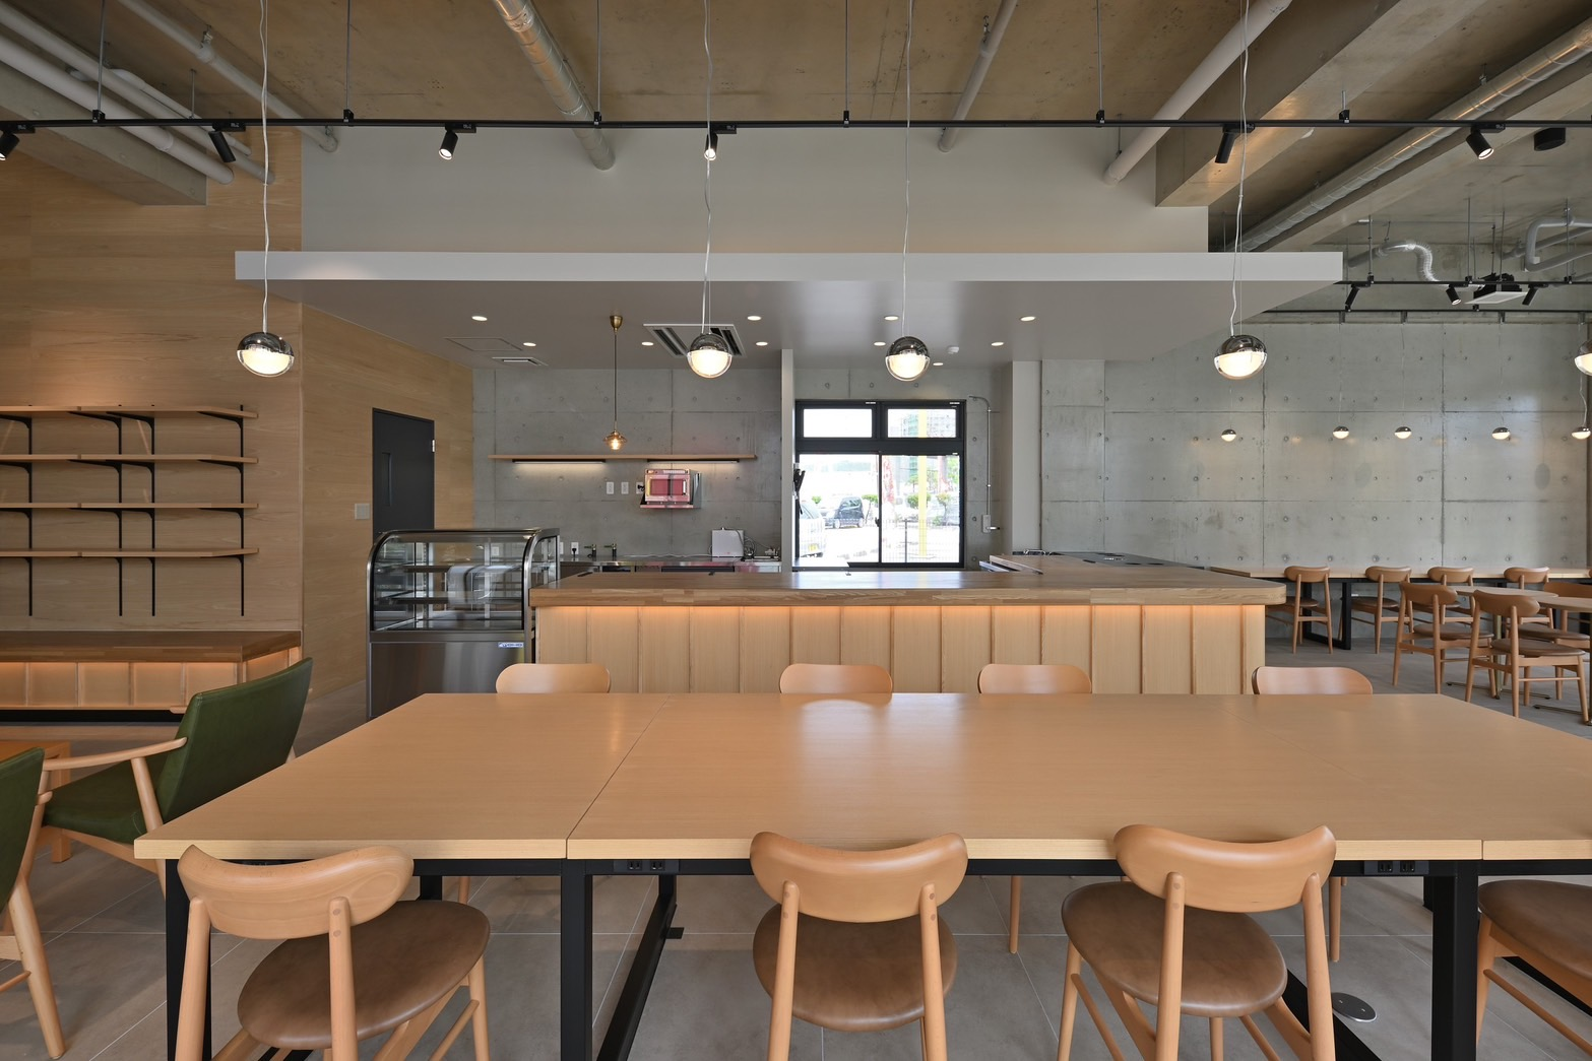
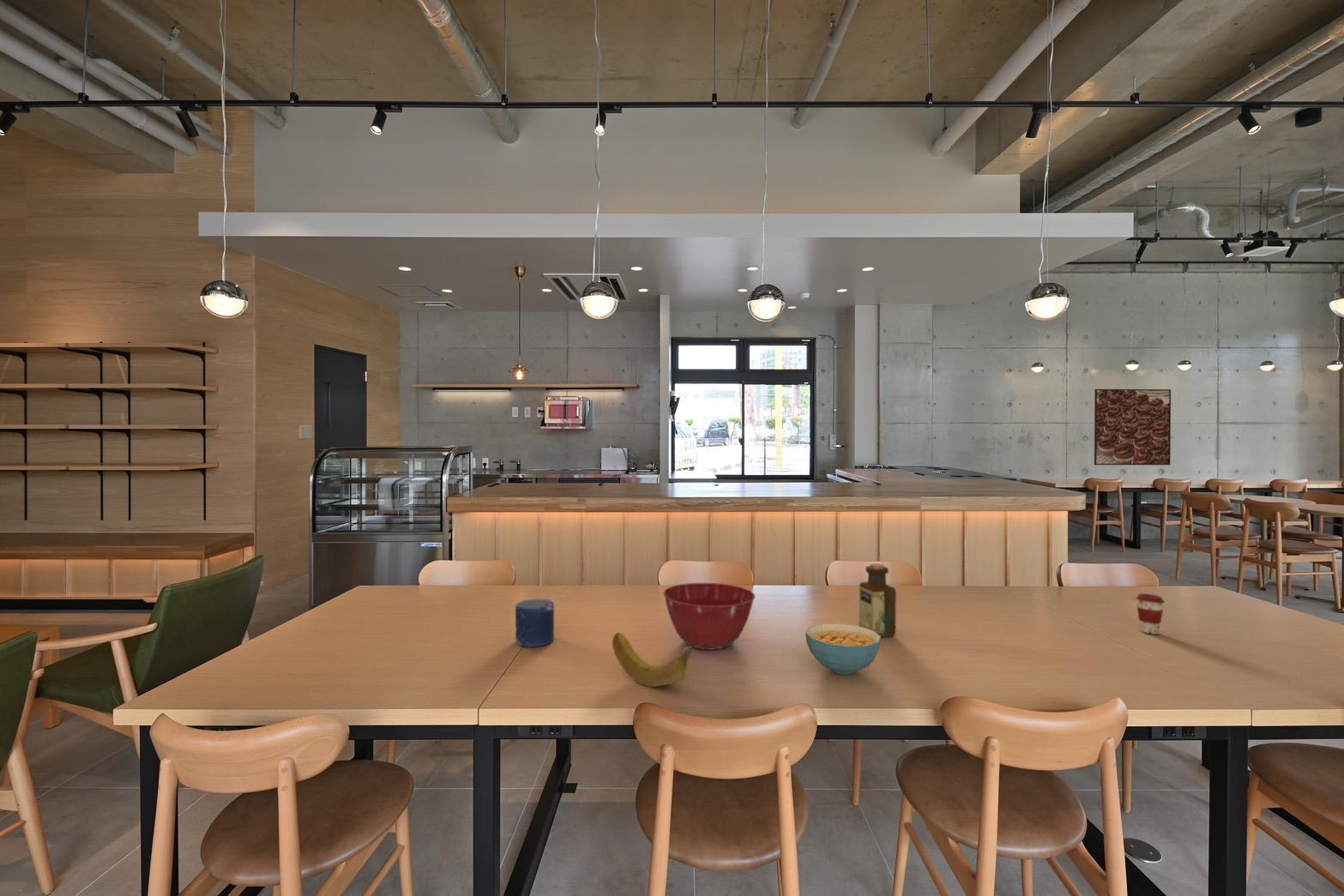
+ coffee cup (1149, 613)
+ mixing bowl (708, 617)
+ bottle (877, 598)
+ cereal bowl (842, 652)
+ fruit (648, 664)
+ candle (534, 622)
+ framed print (1132, 427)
